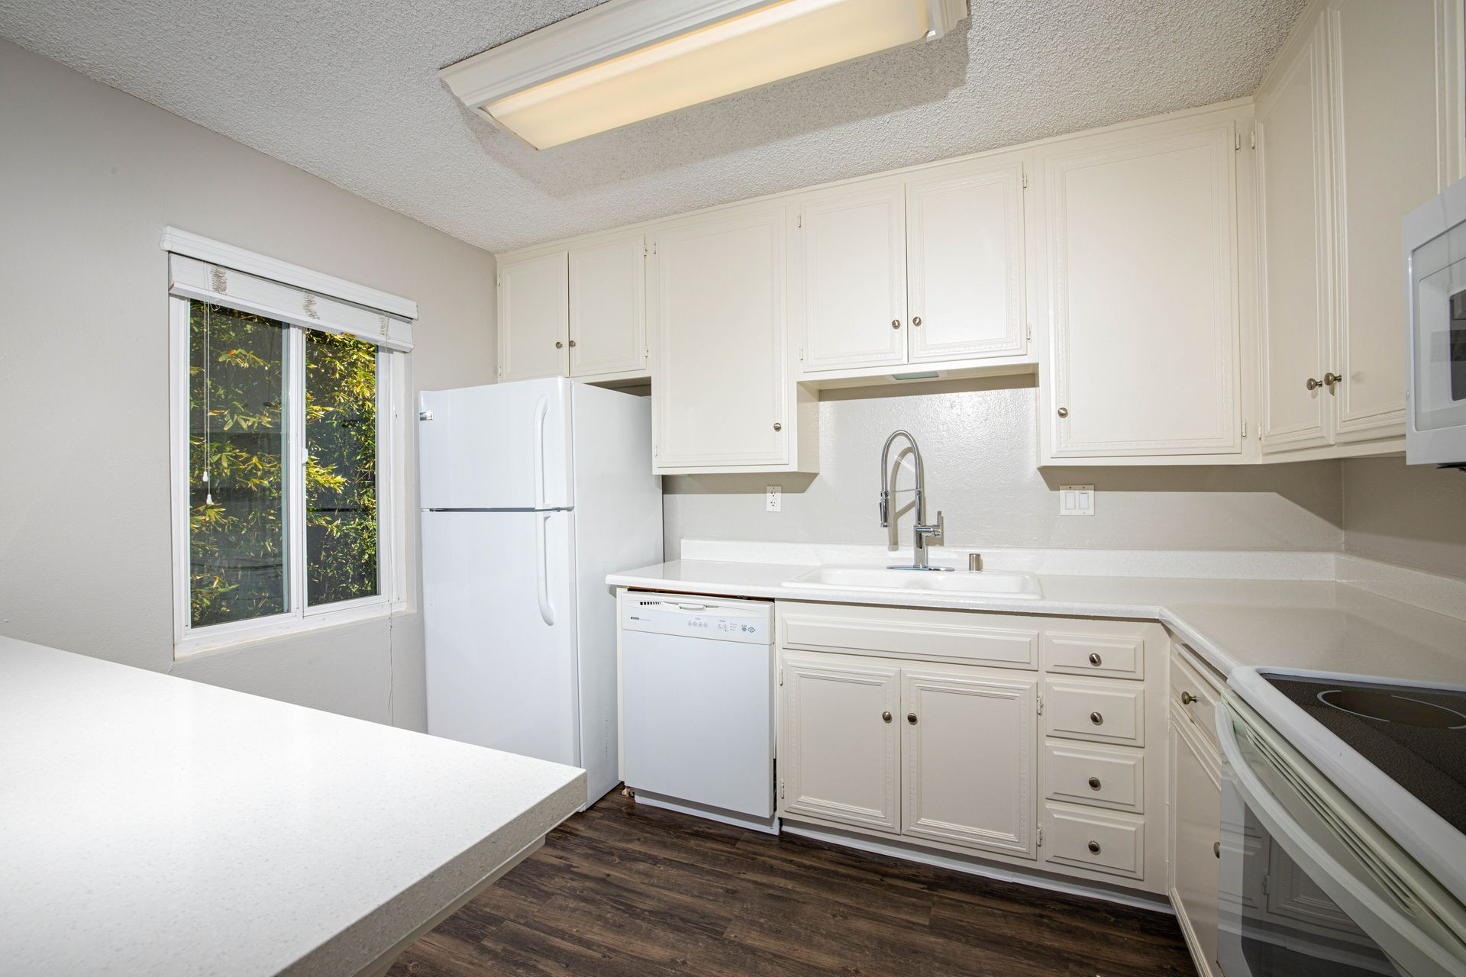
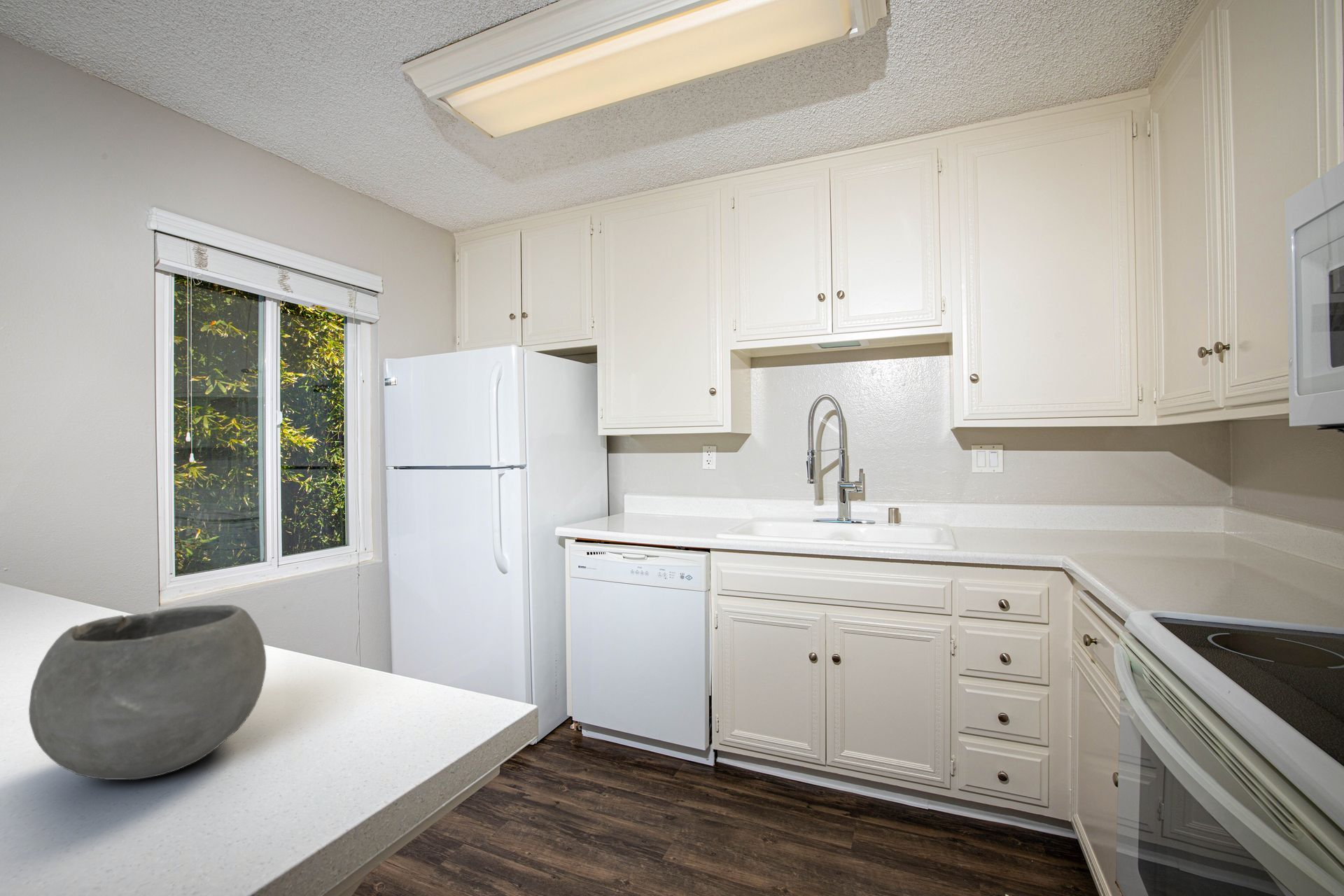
+ bowl (160, 688)
